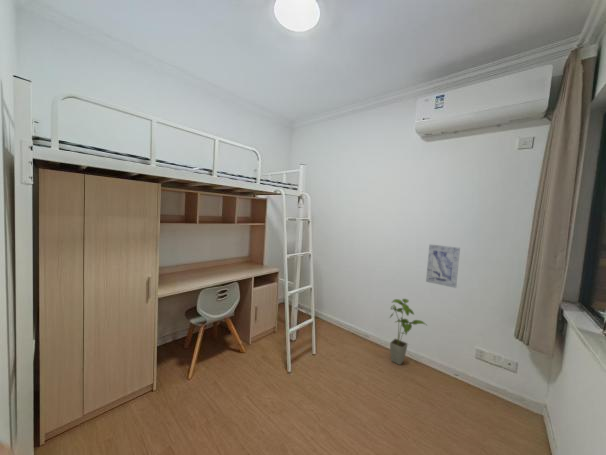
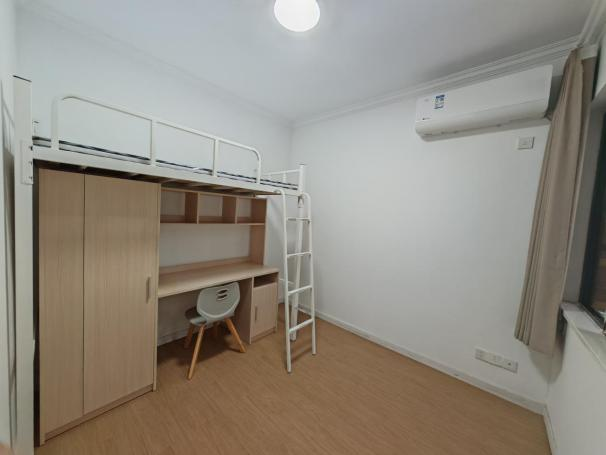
- house plant (403, 332)
- wall art (442, 265)
